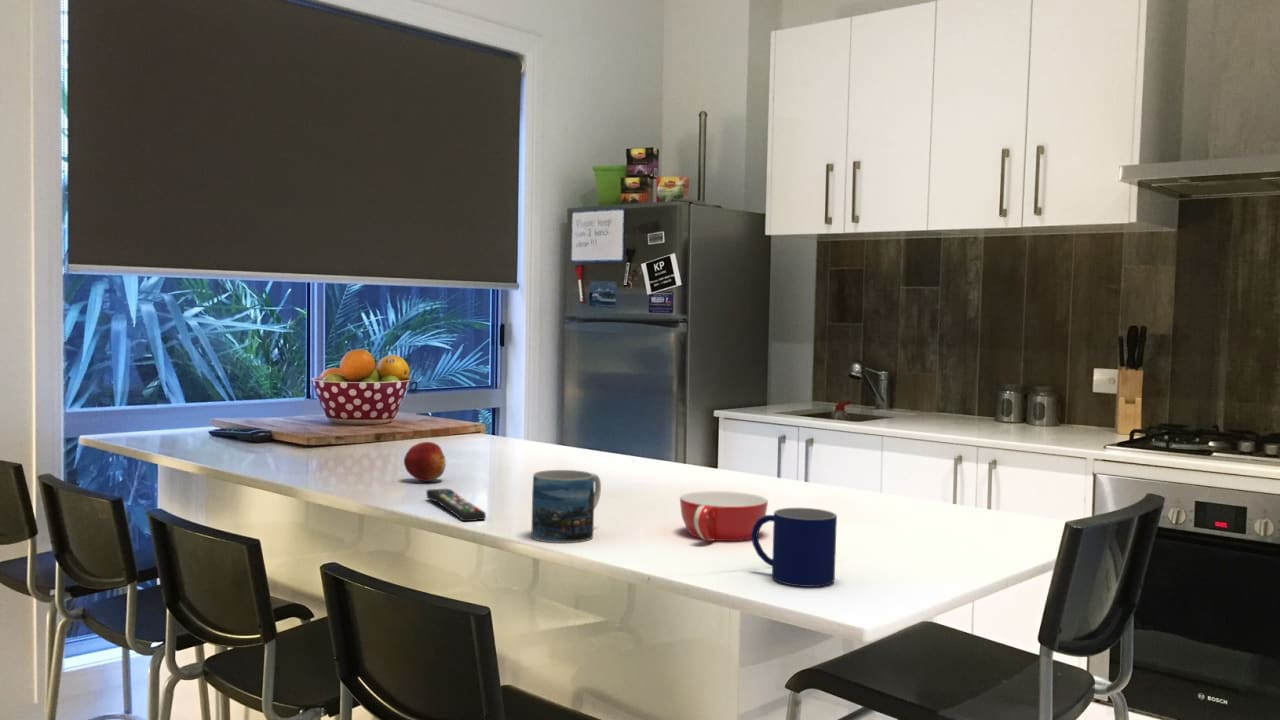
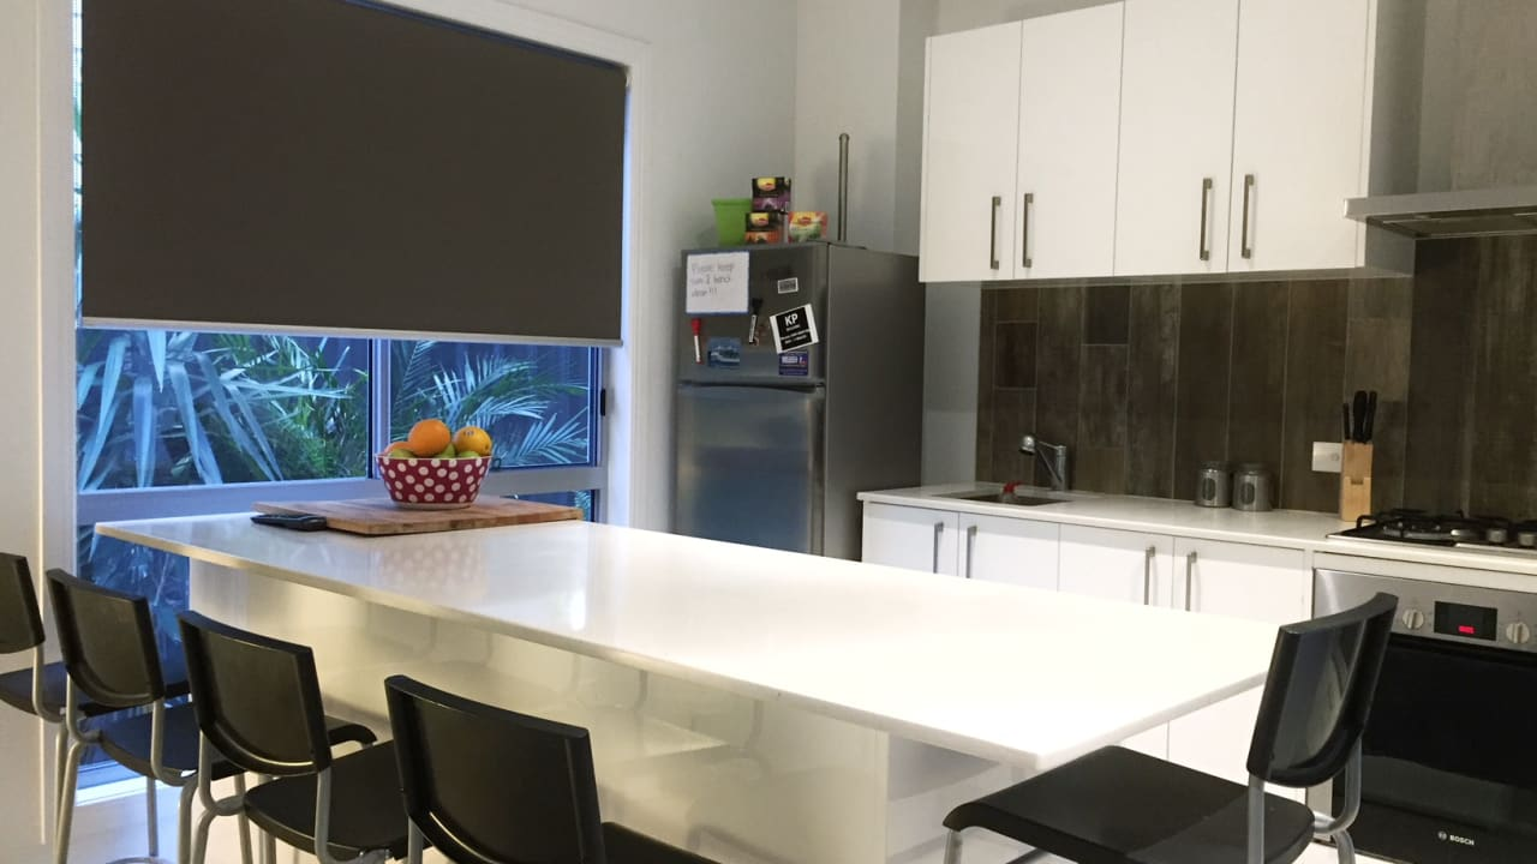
- bowl (719, 518)
- apple (424, 461)
- remote control (454, 503)
- mug (791, 544)
- mug (572, 504)
